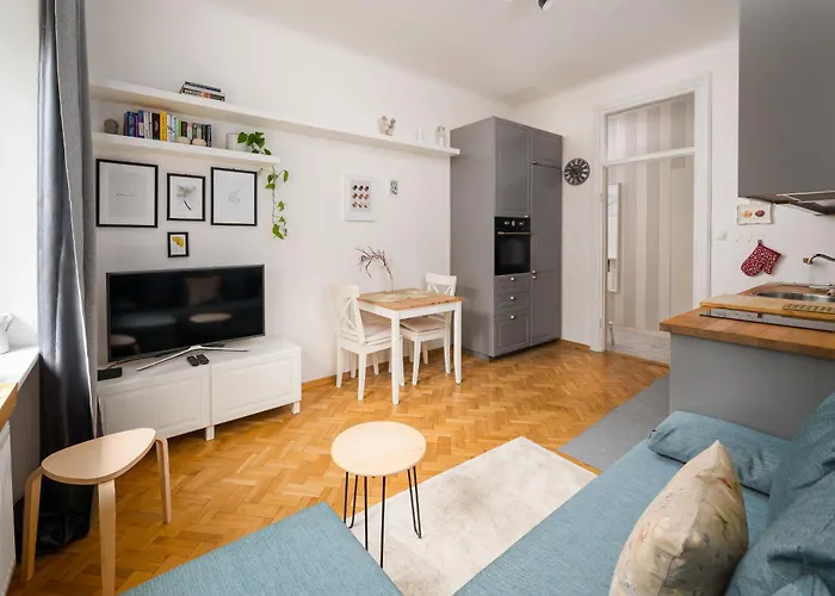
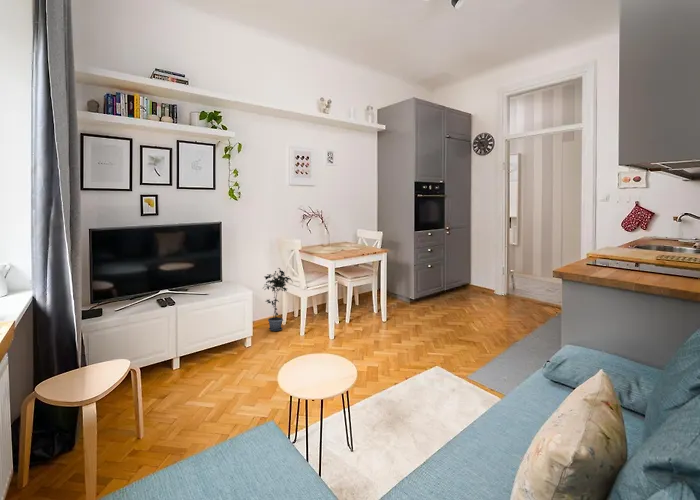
+ potted plant (275, 299)
